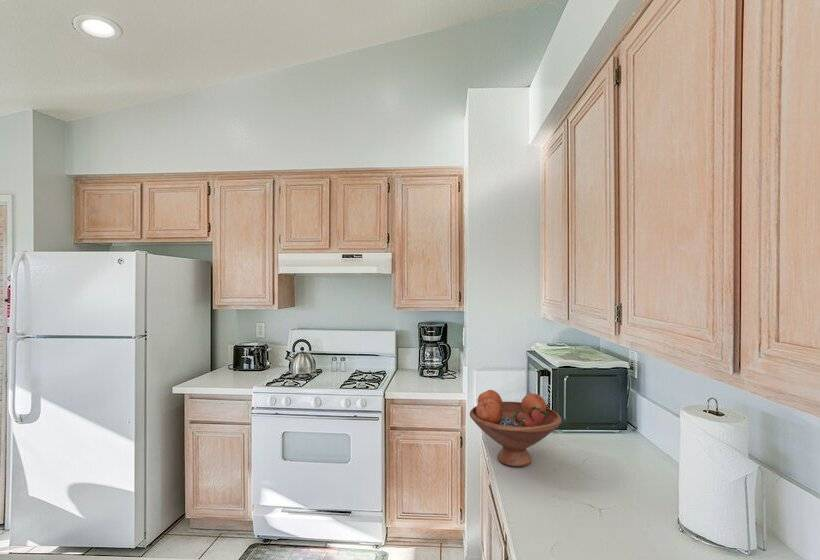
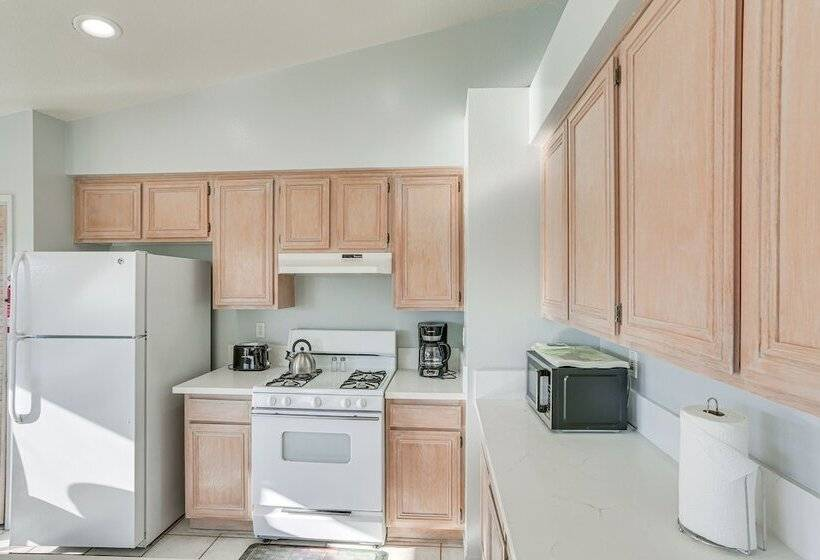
- fruit bowl (514, 428)
